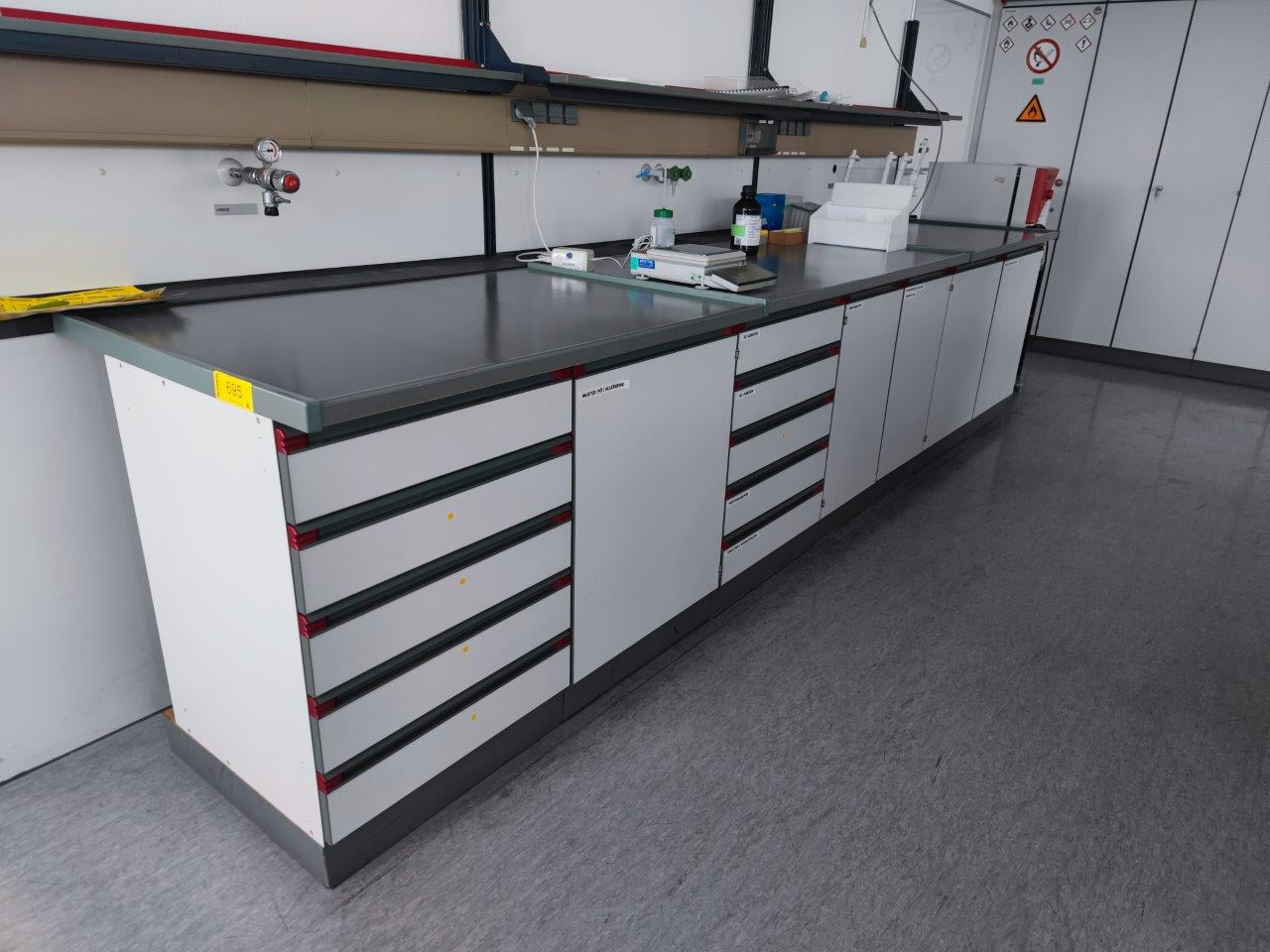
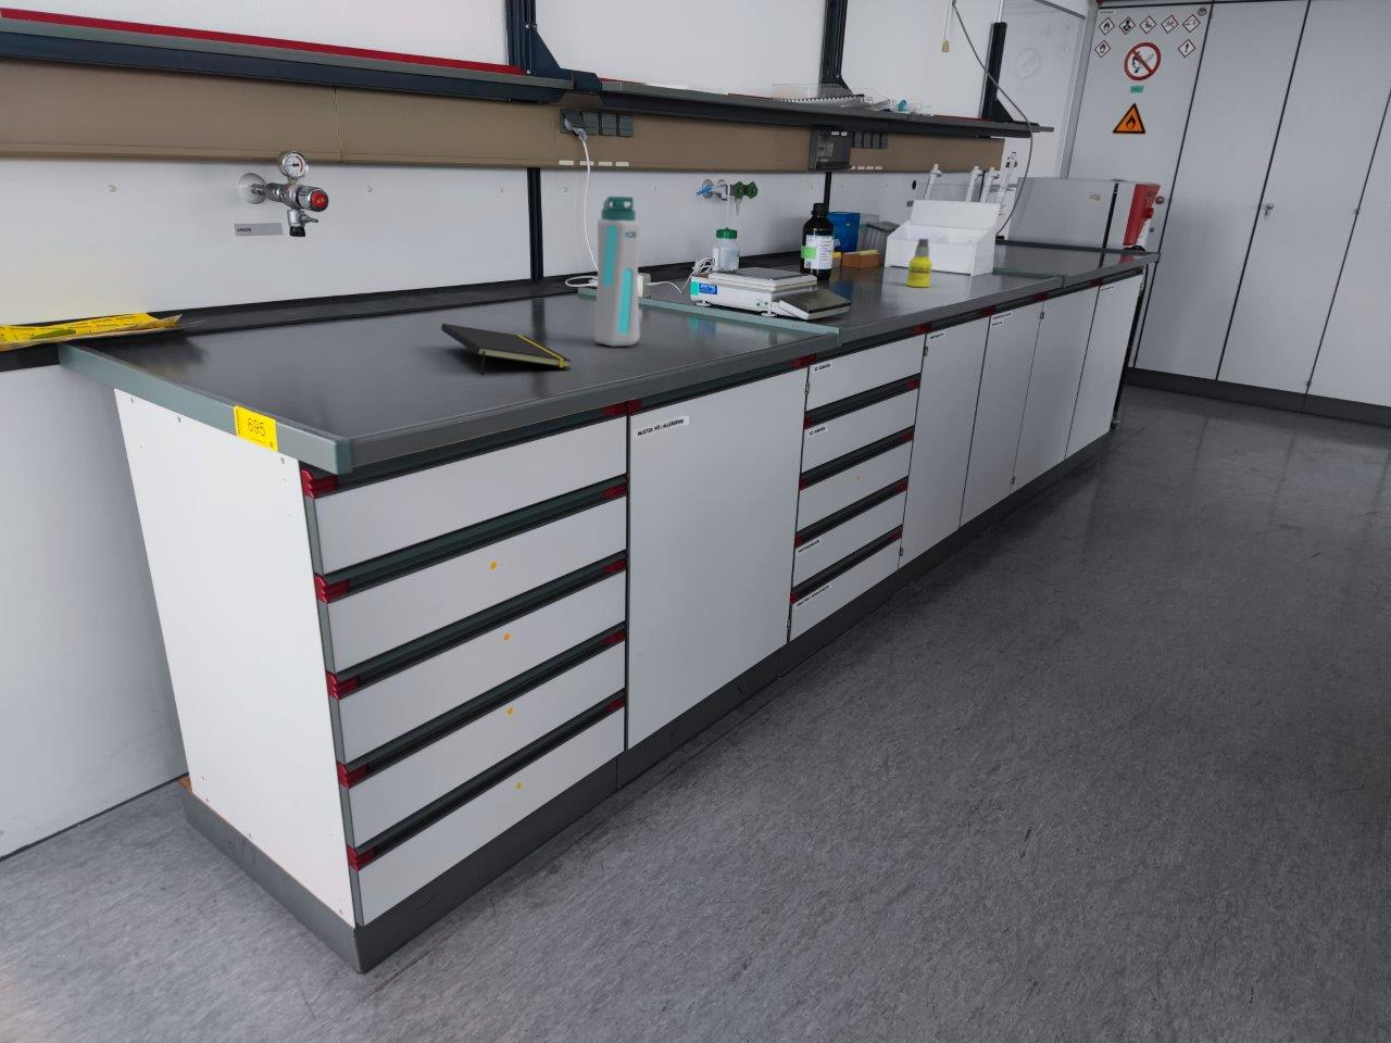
+ notepad (504, 344)
+ water bottle (619, 272)
+ bottle (920, 262)
